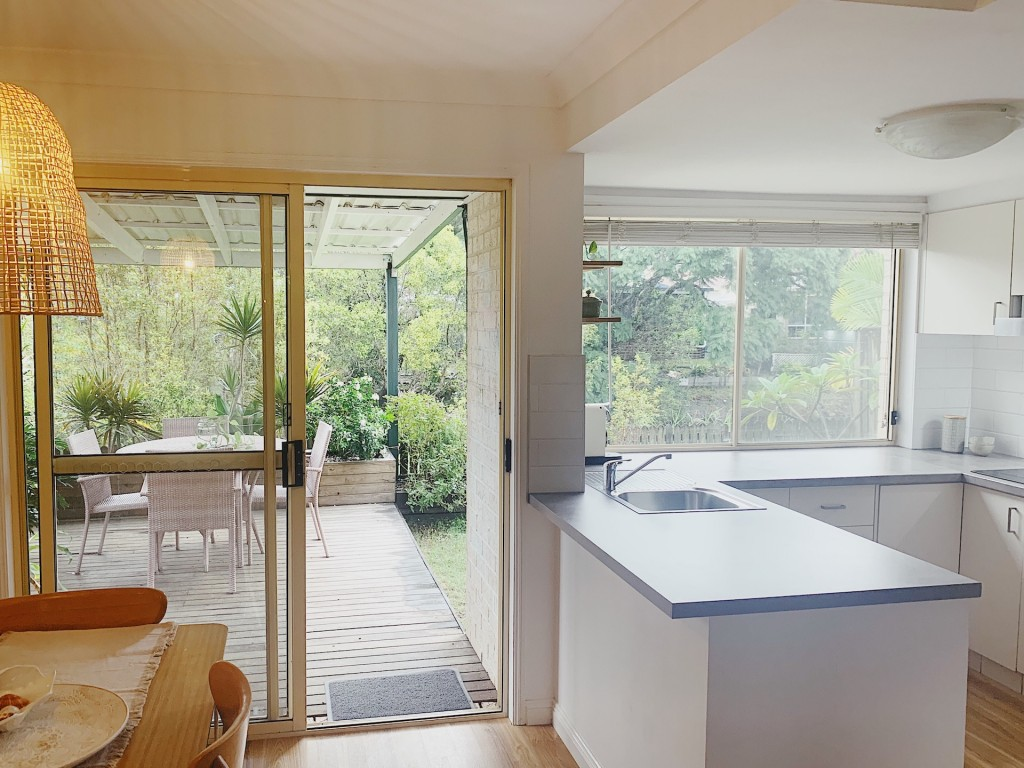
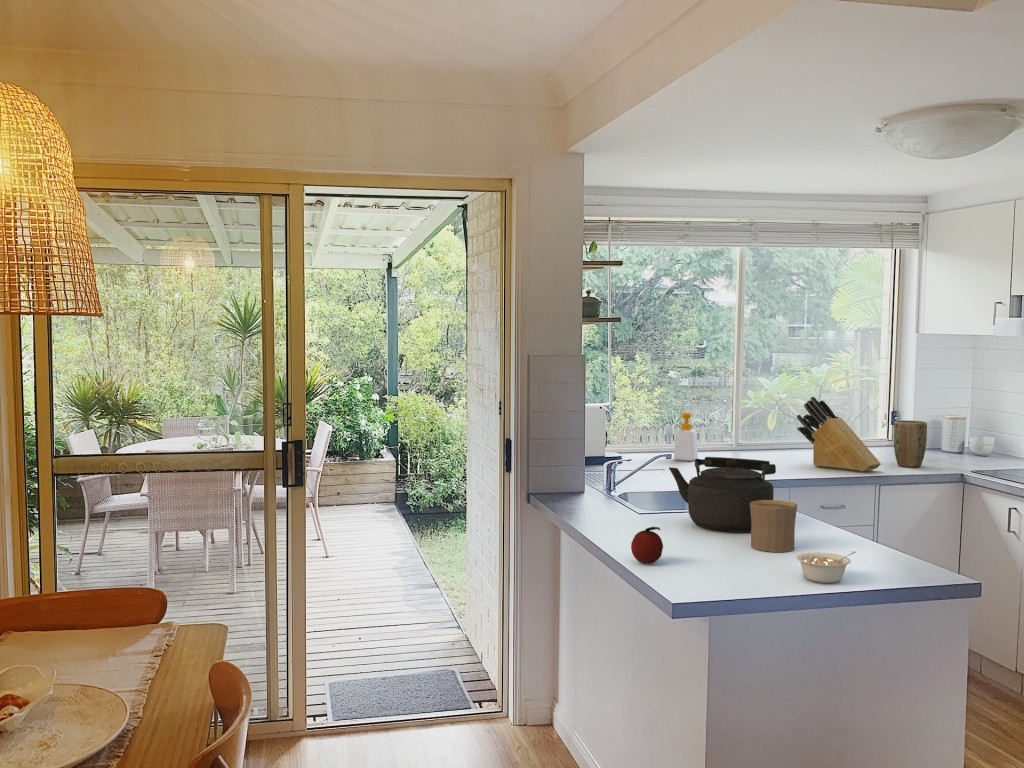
+ cup (773, 525)
+ fruit (647, 543)
+ soap bottle (684, 436)
+ plant pot (910, 443)
+ knife block (837, 432)
+ legume (823, 565)
+ kettle (728, 492)
